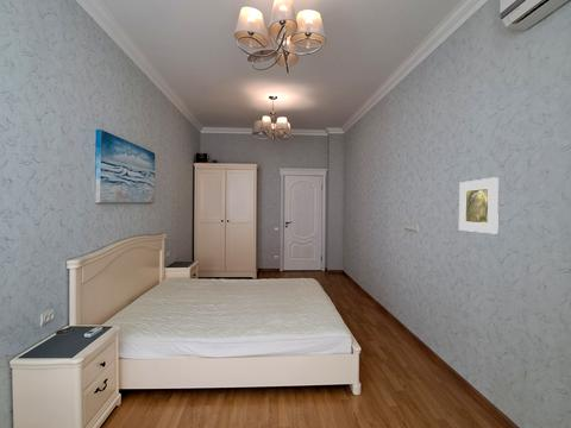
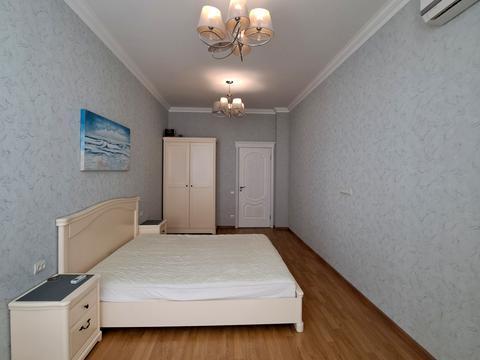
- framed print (476, 206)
